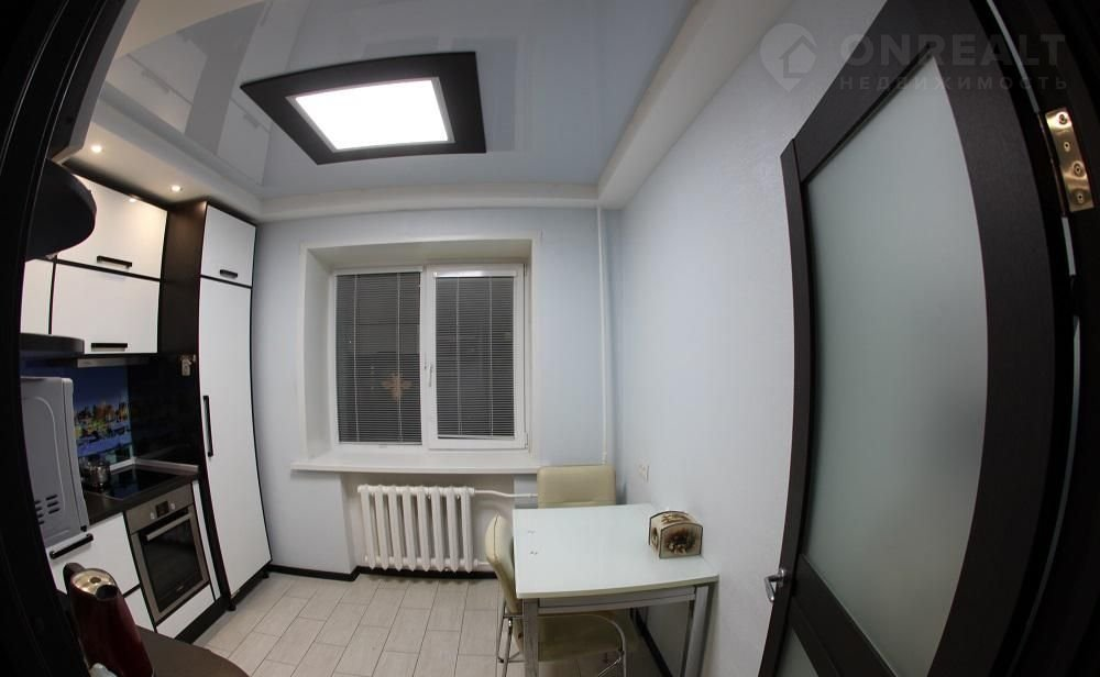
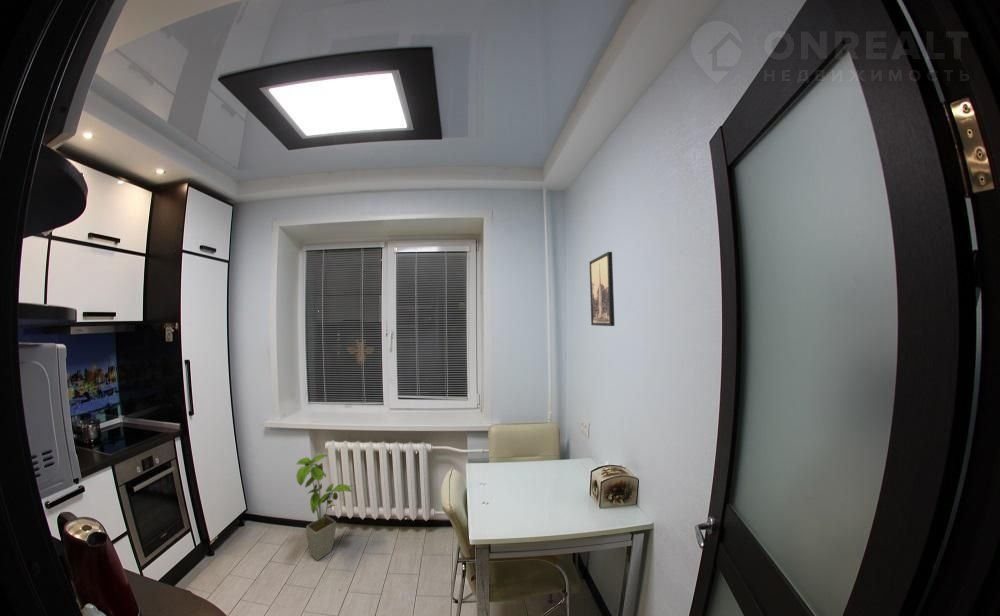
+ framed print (600, 291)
+ house plant (319, 507)
